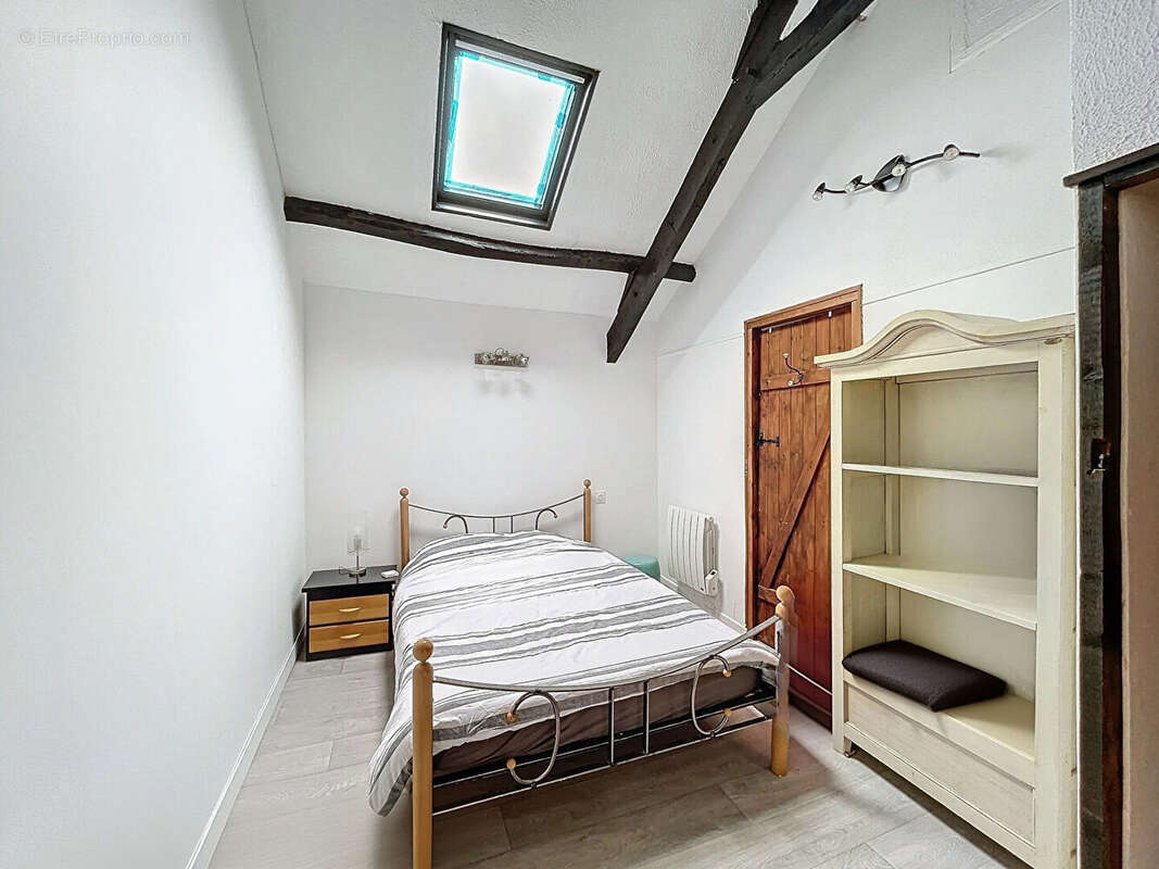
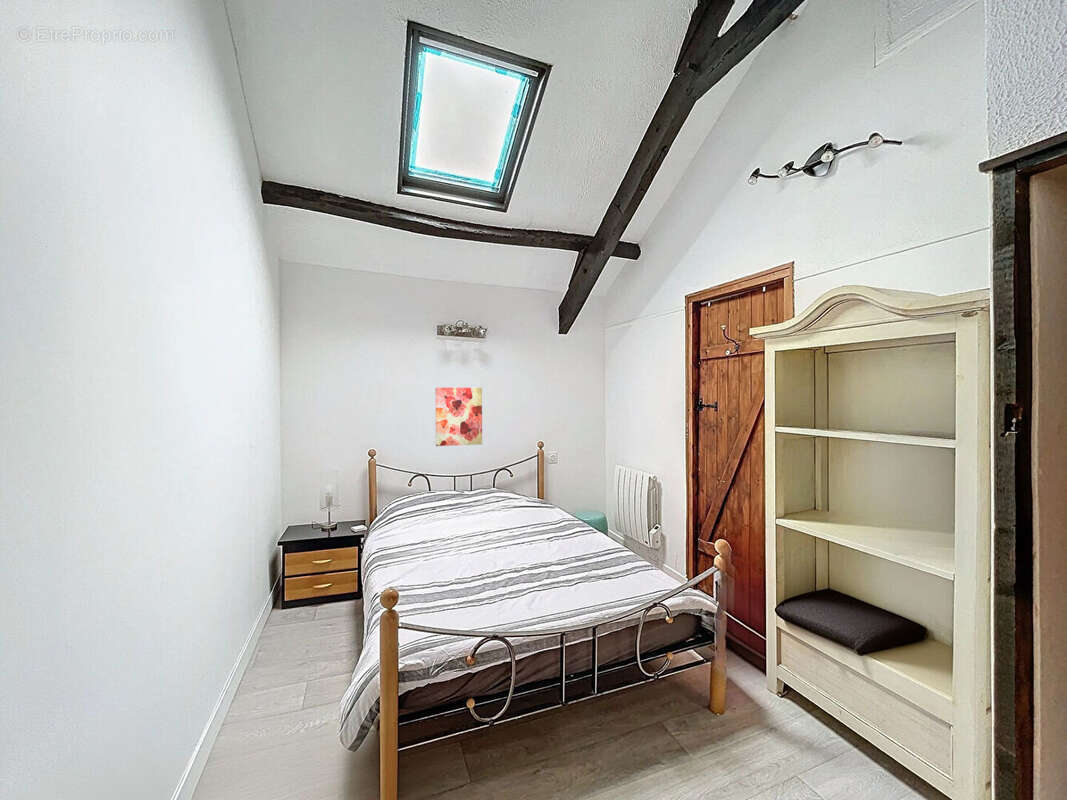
+ wall art (459, 416)
